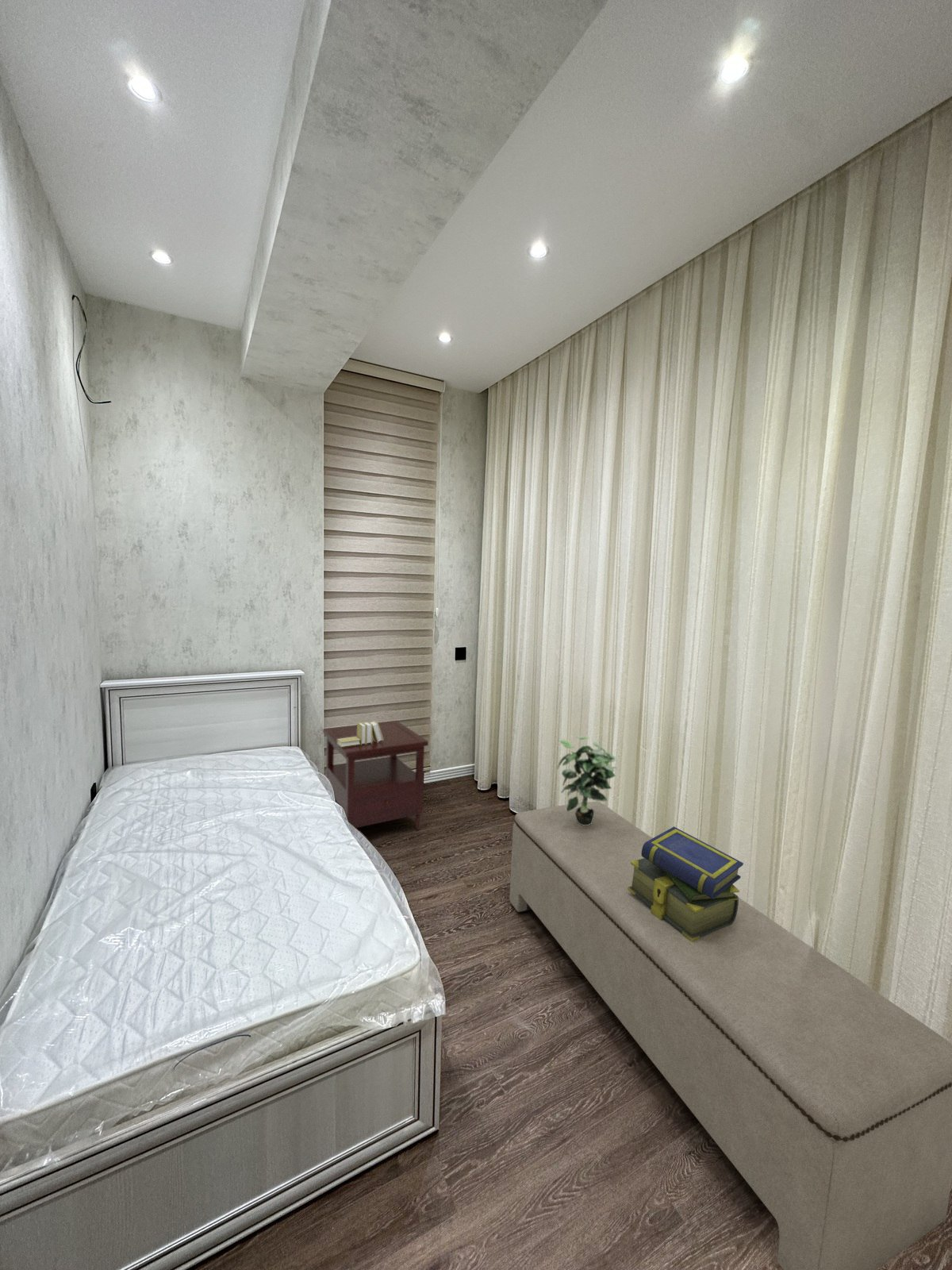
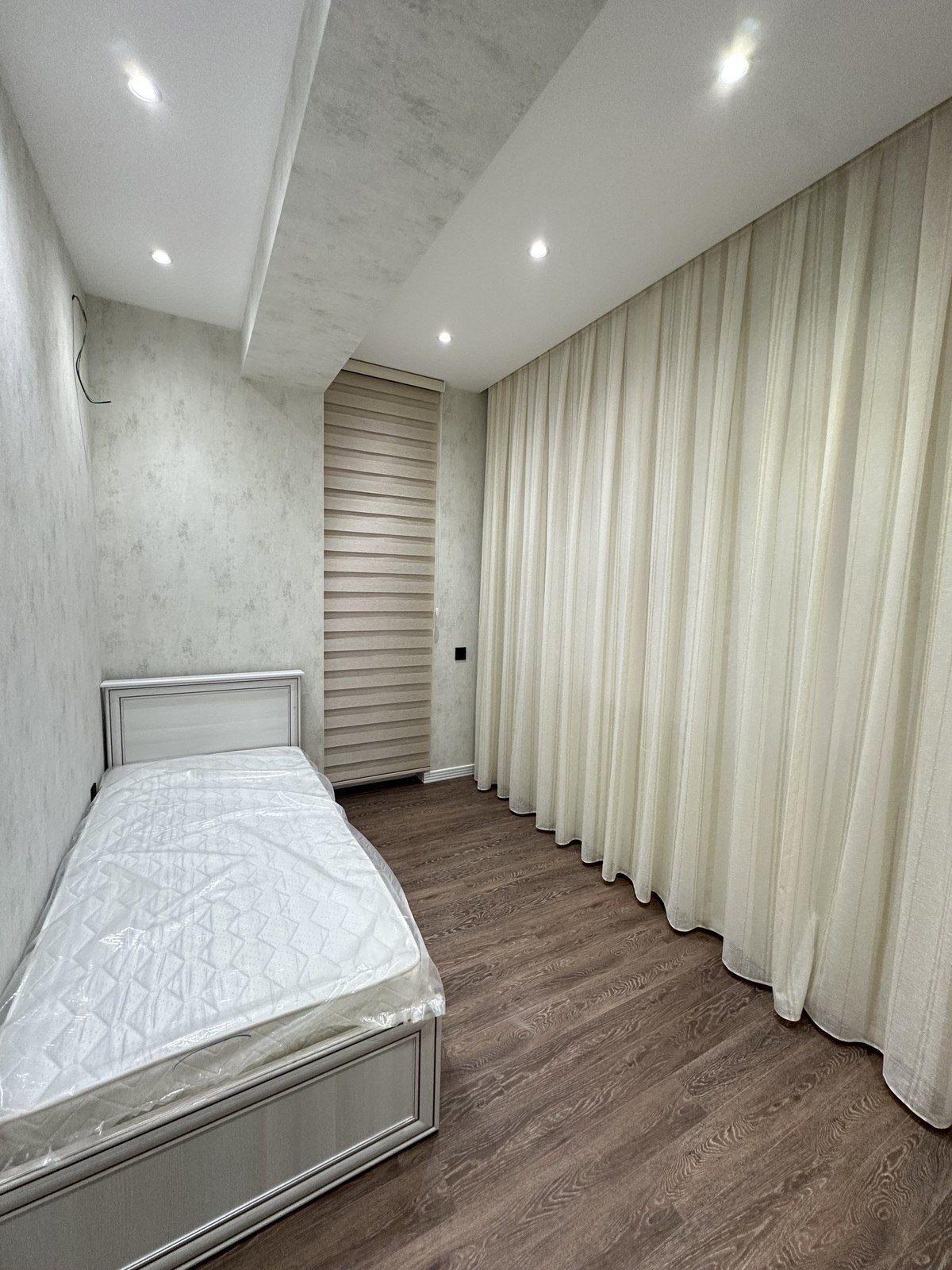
- stack of books (687, 877)
- bench (662, 950)
- potted plant (586, 782)
- books (360, 733)
- side table (373, 779)
